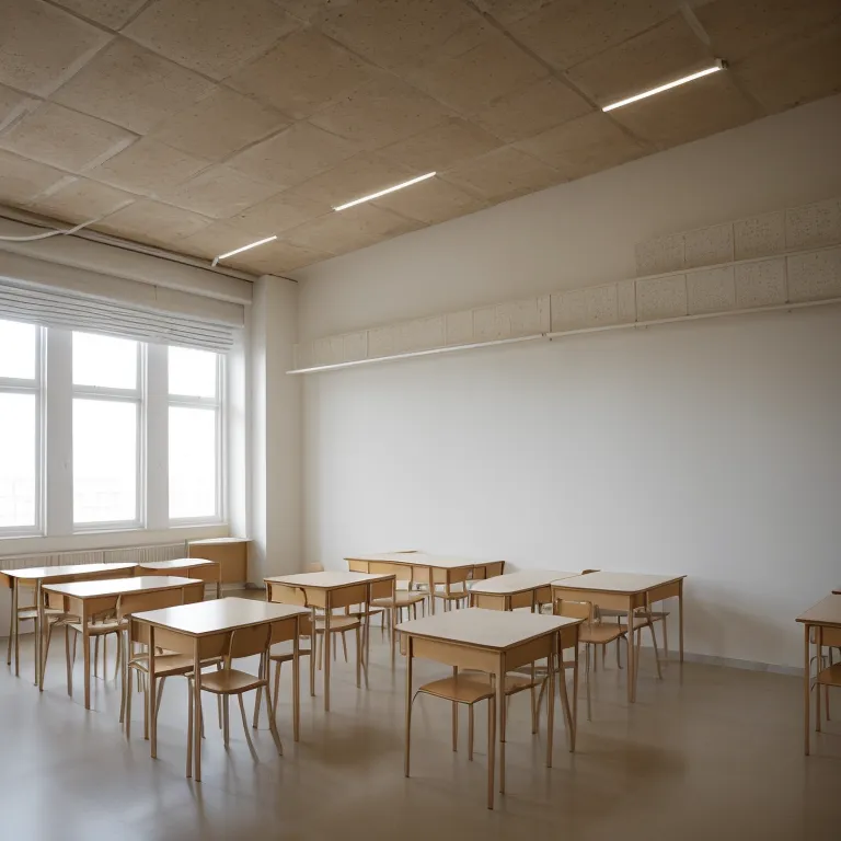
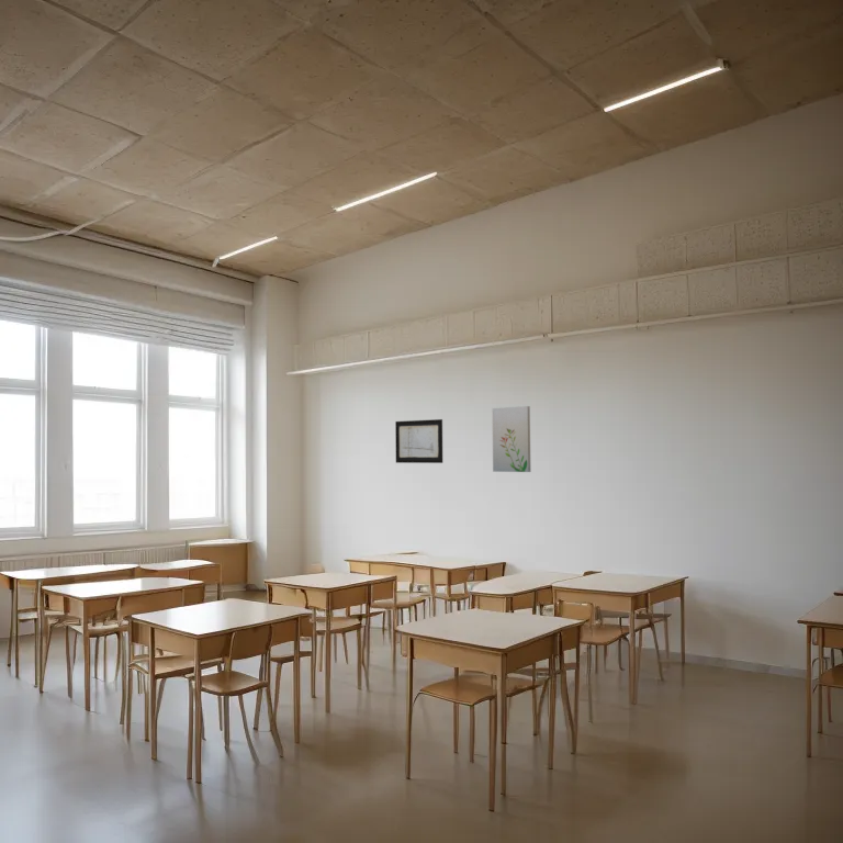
+ wall art (510, 439)
+ wall art (418, 441)
